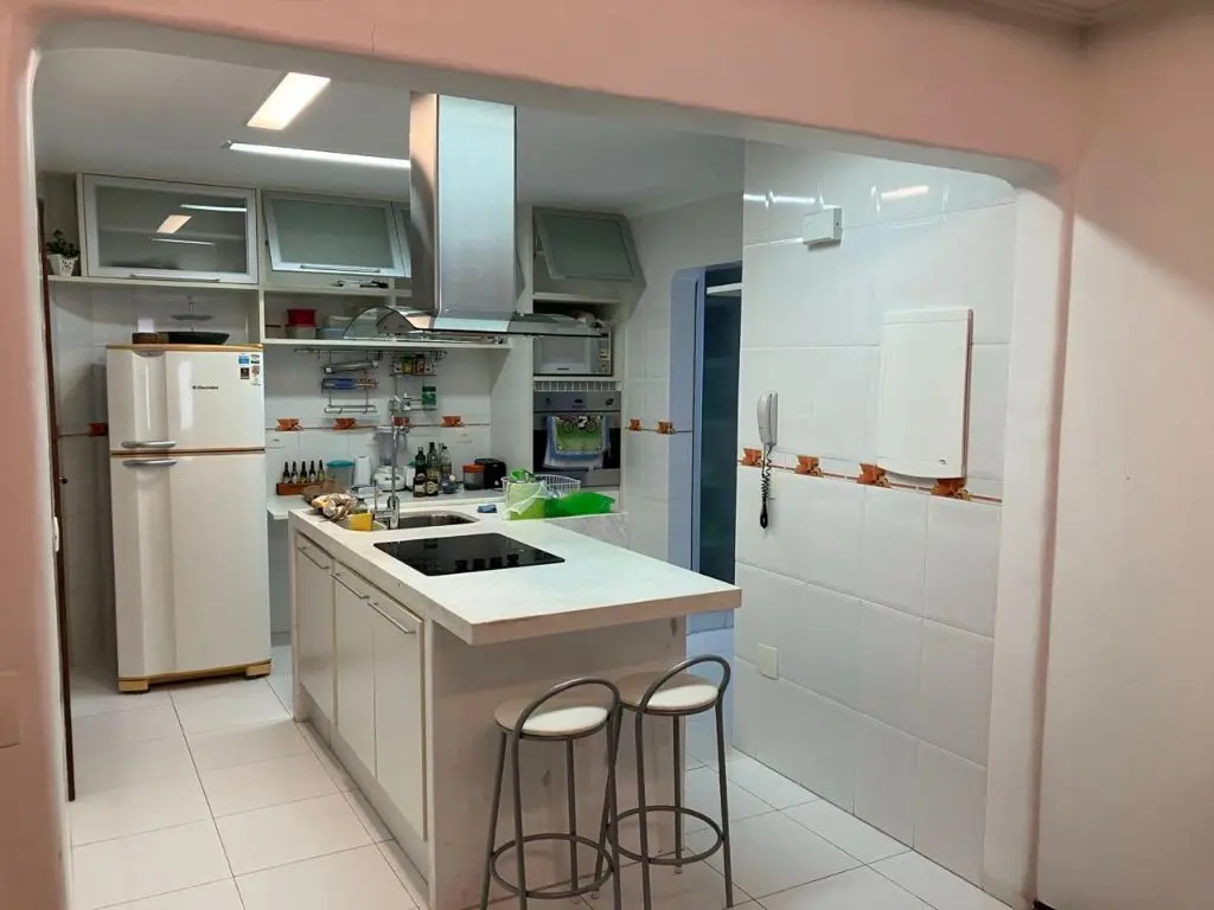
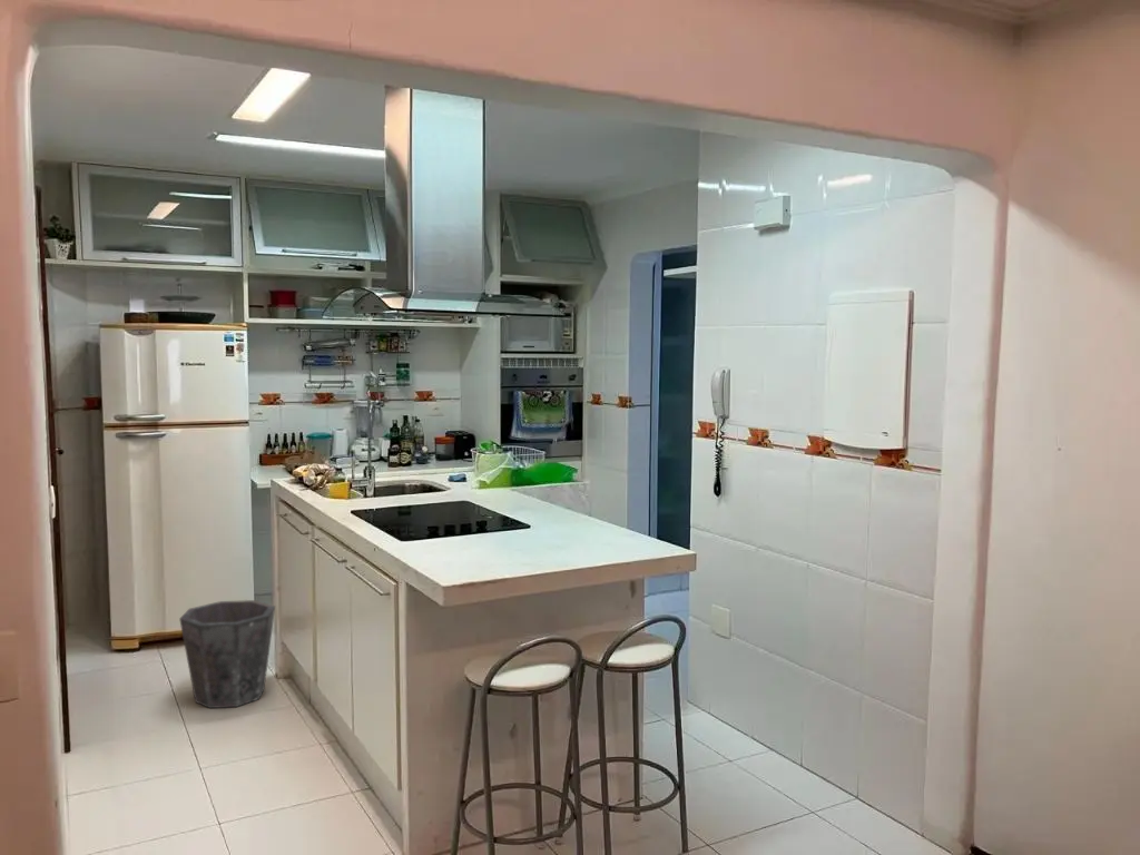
+ waste bin (229, 653)
